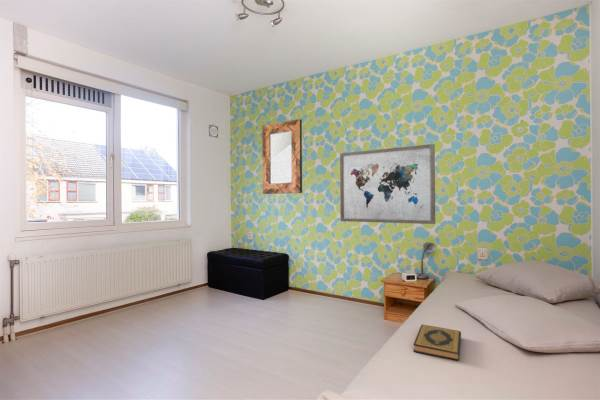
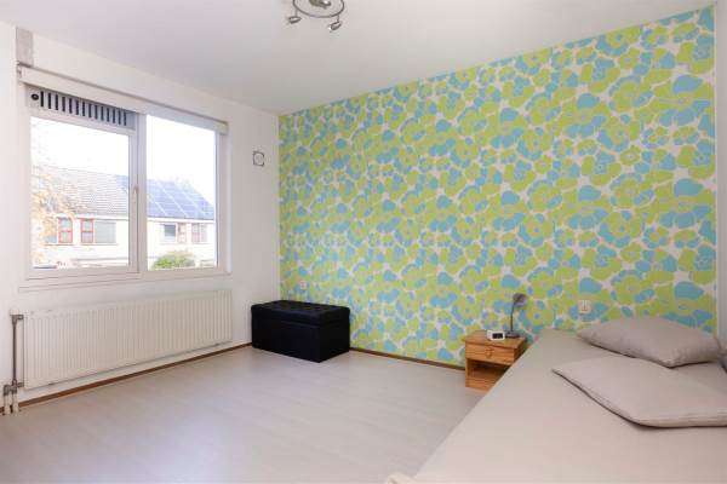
- wall art (383, 185)
- hardback book (438, 340)
- home mirror (281, 158)
